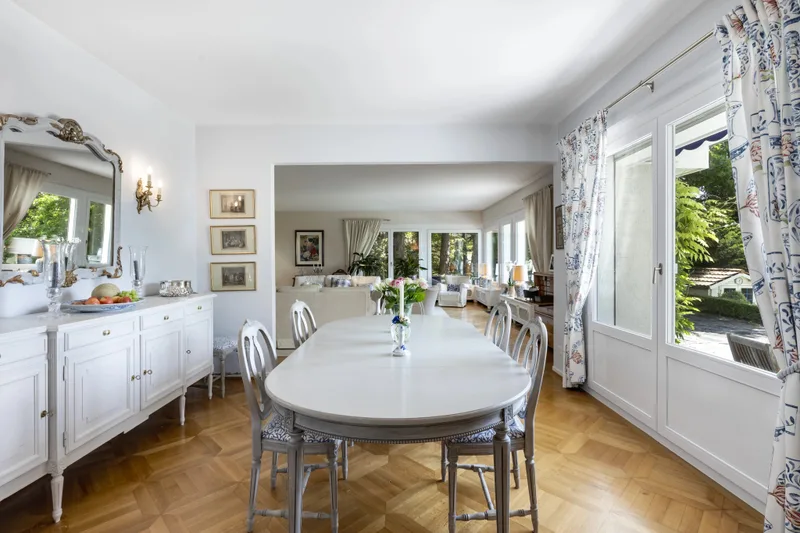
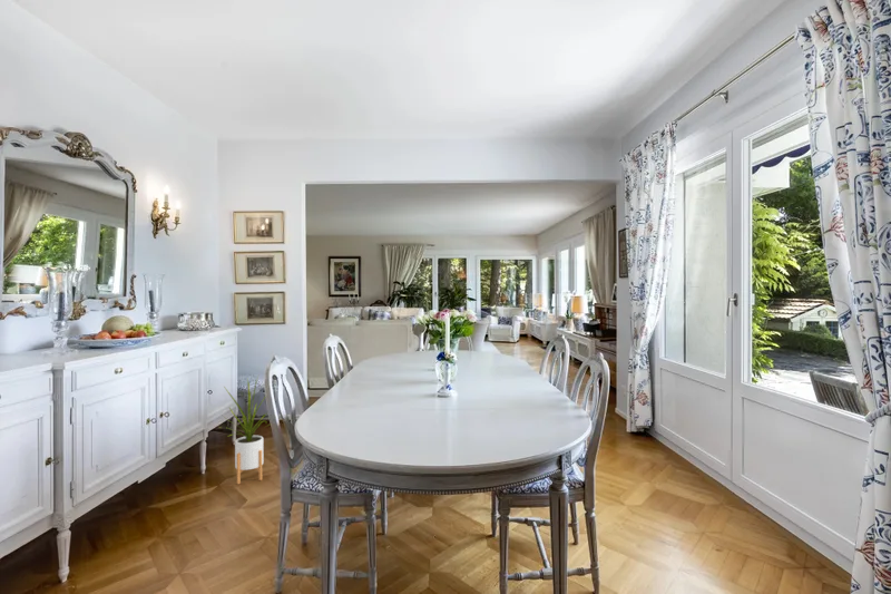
+ house plant (247, 427)
